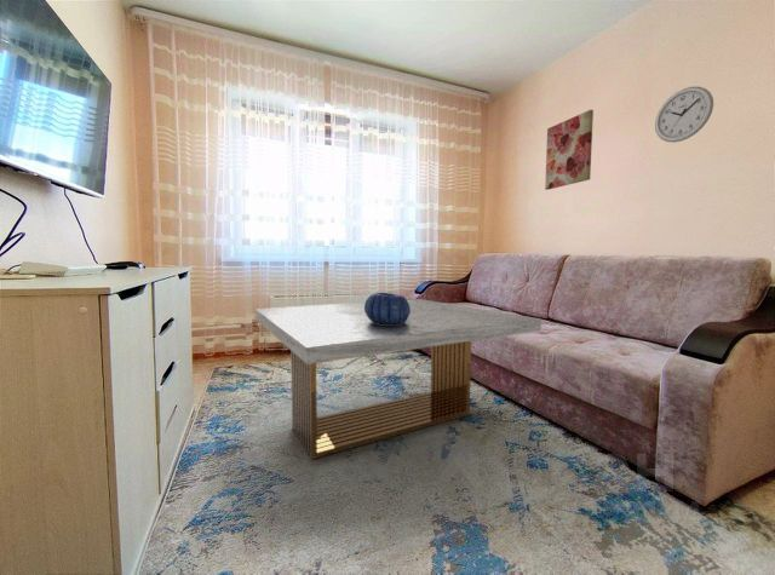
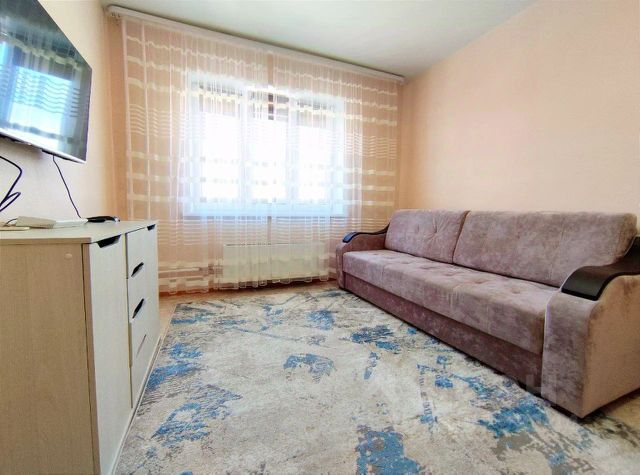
- coffee table (385, 352)
- decorative bowl (386, 306)
- wall clock (681, 115)
- wall art (567, 153)
